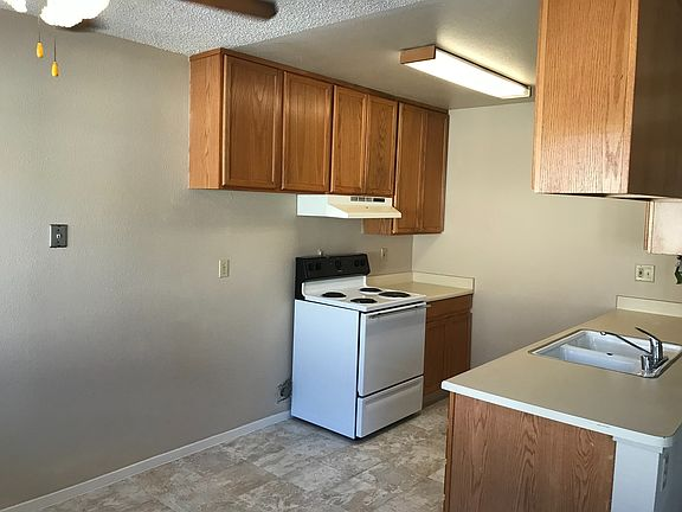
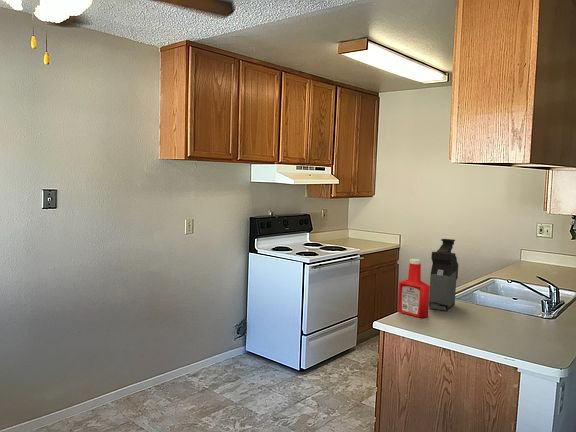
+ soap bottle (413, 286)
+ coffee maker (444, 273)
